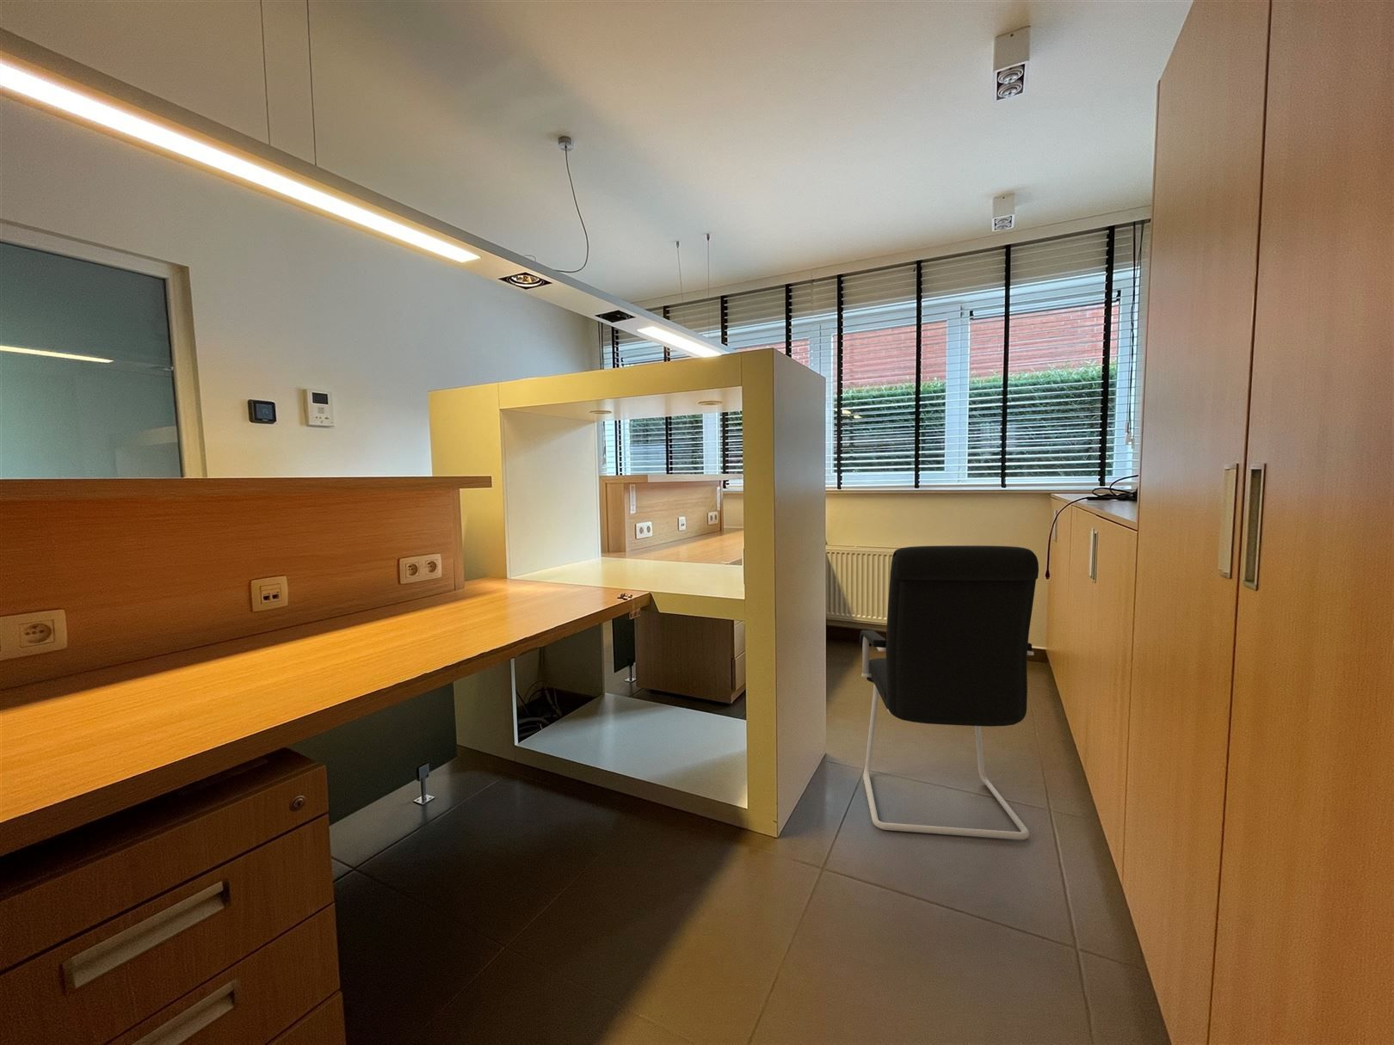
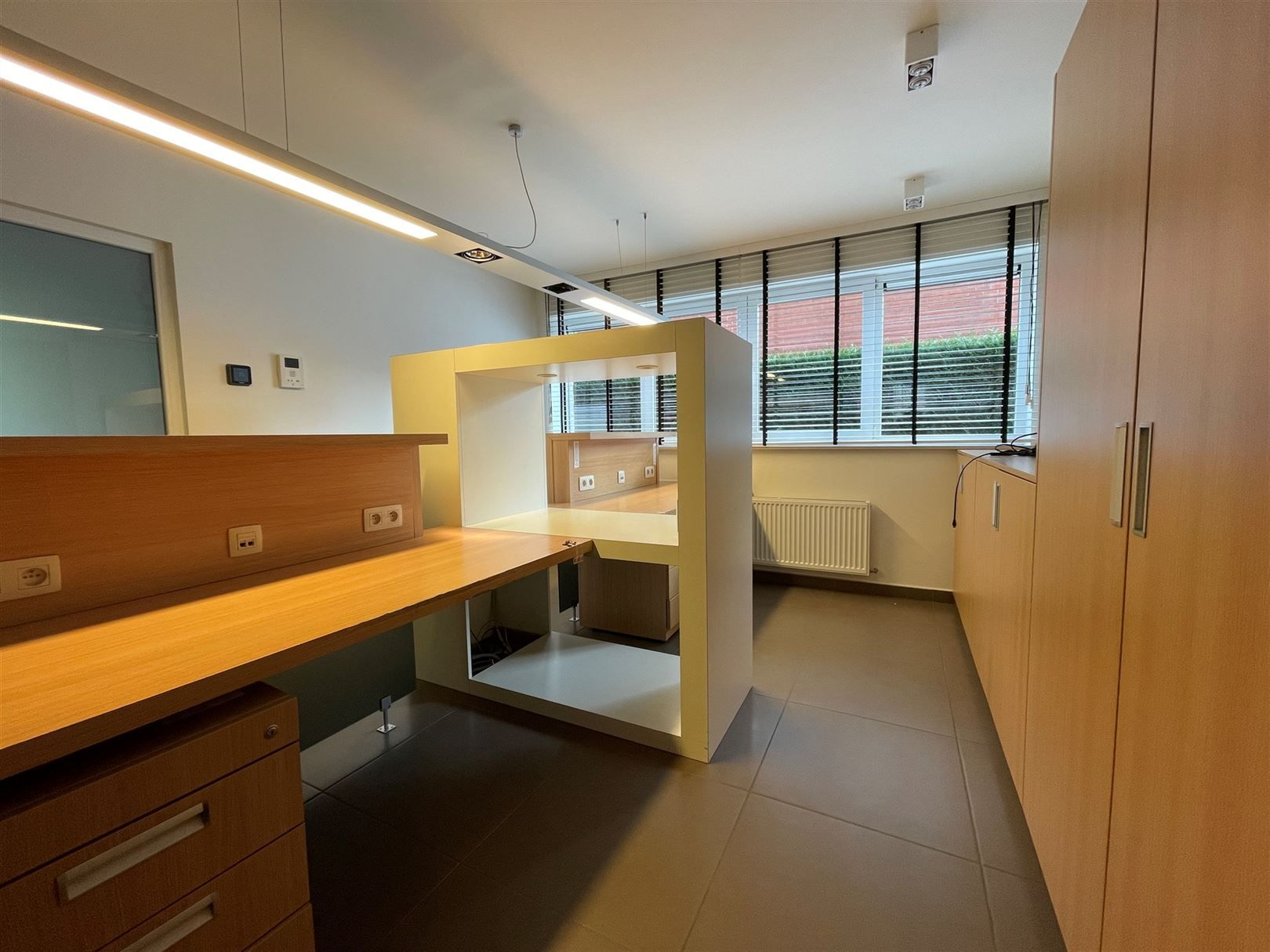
- office chair (940, 675)
